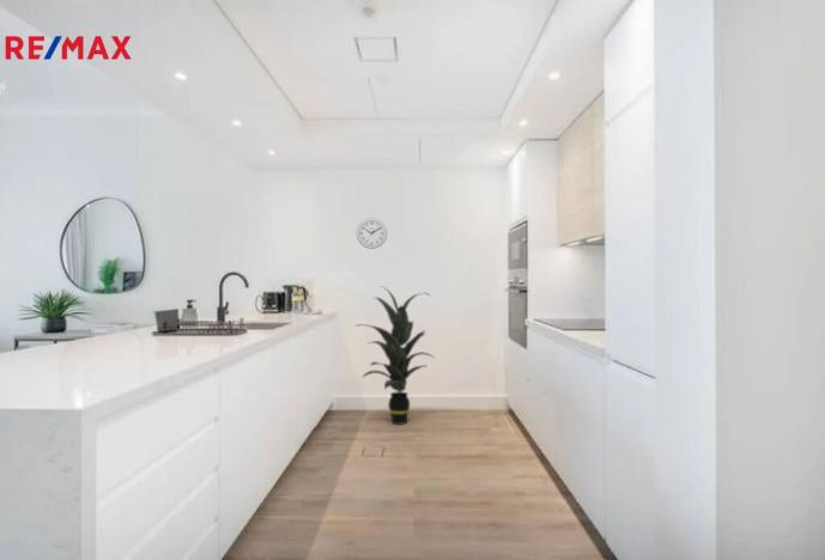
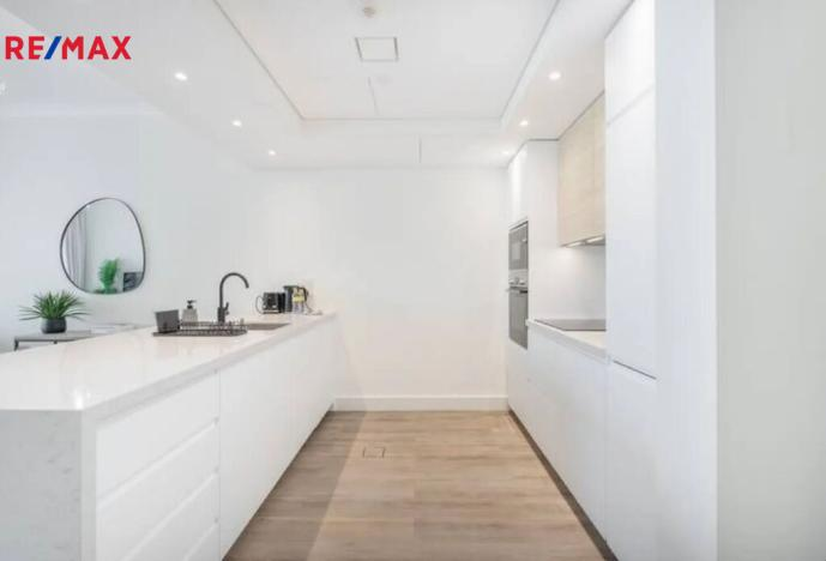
- wall clock (371, 233)
- indoor plant (394, 353)
